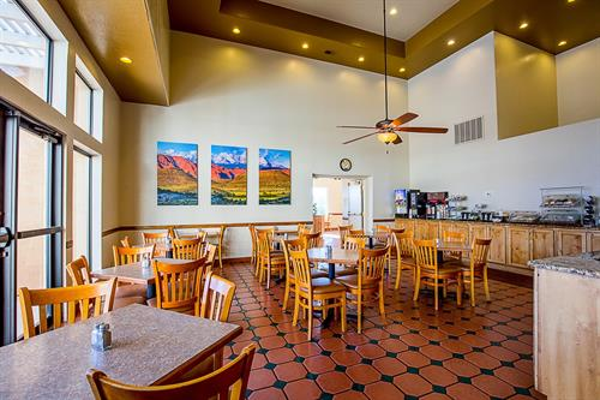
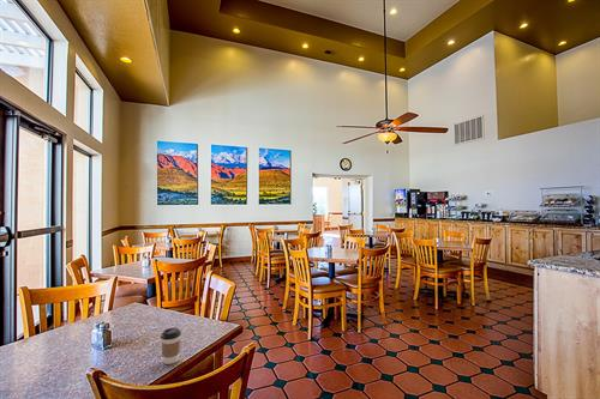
+ coffee cup (170, 345)
